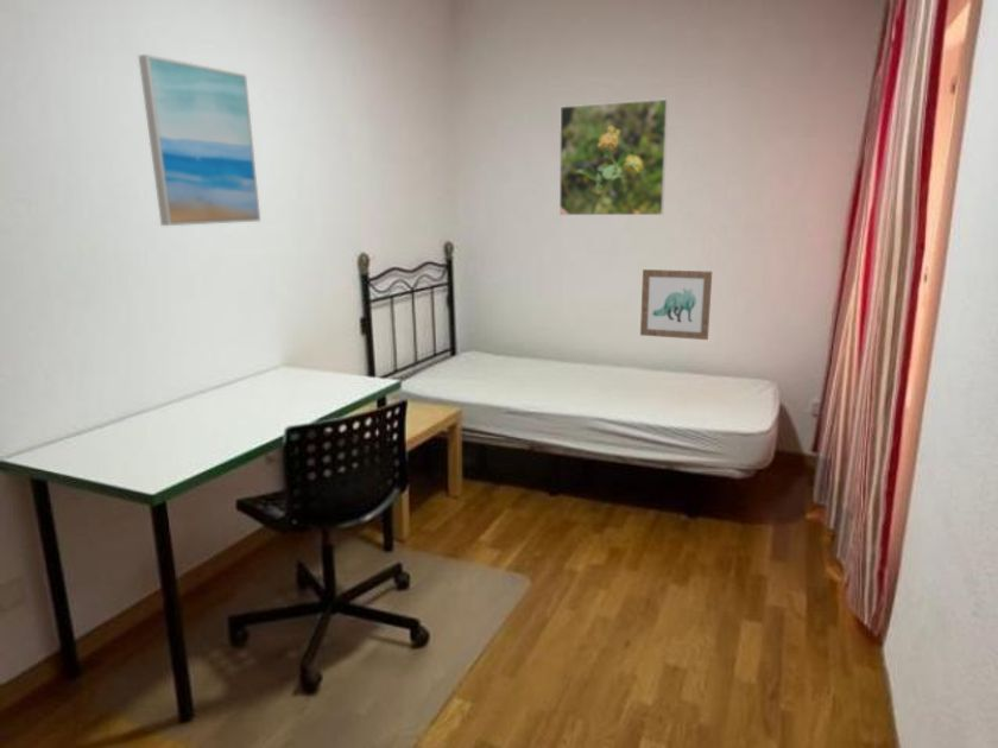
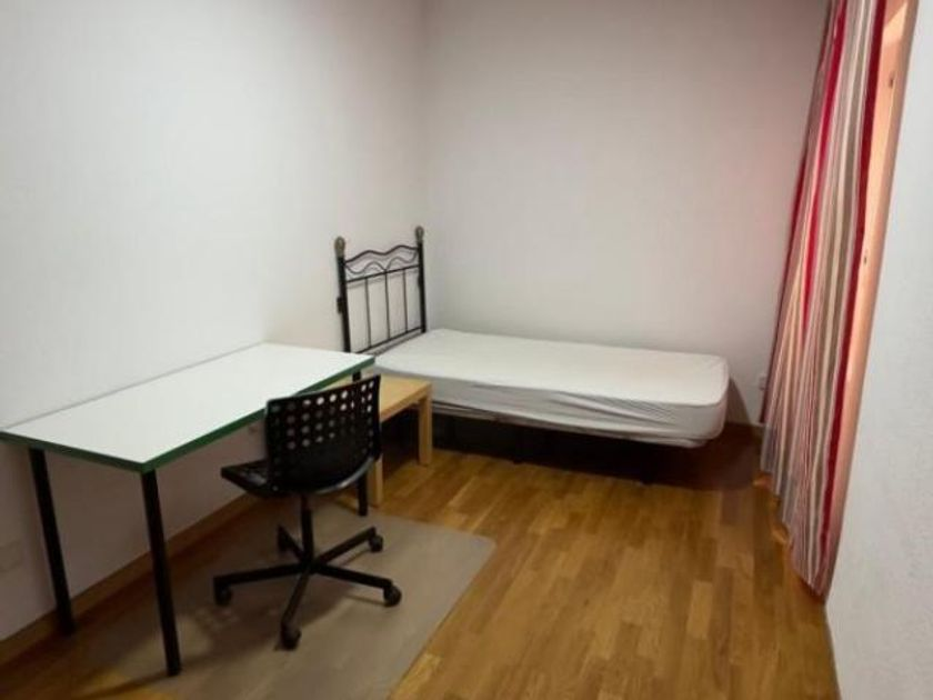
- wall art (675, 304)
- wall art (206, 146)
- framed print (611, 160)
